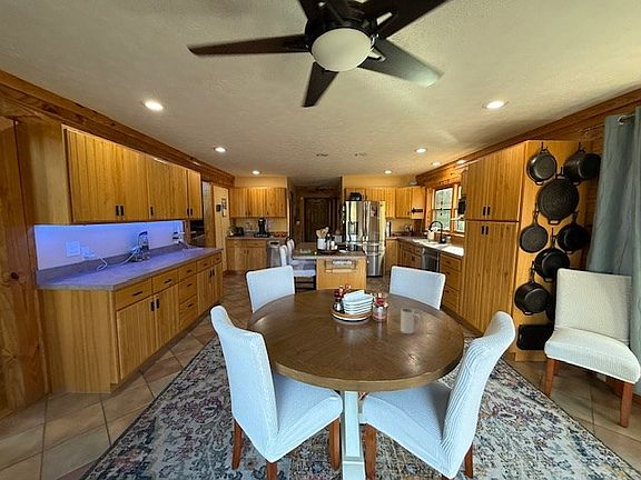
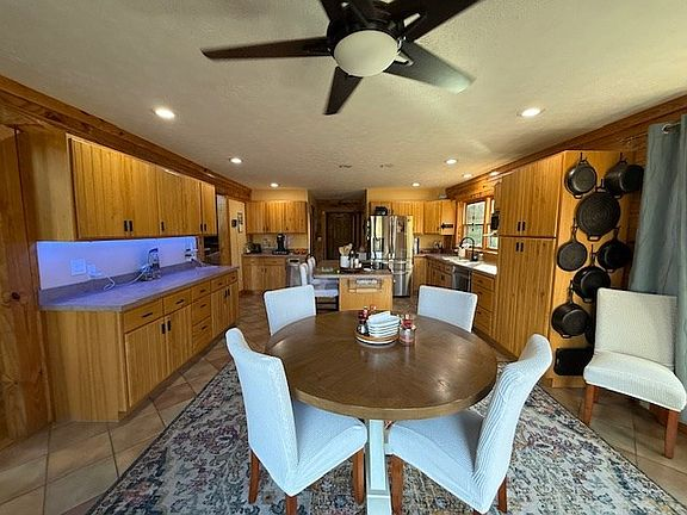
- mug (410, 321)
